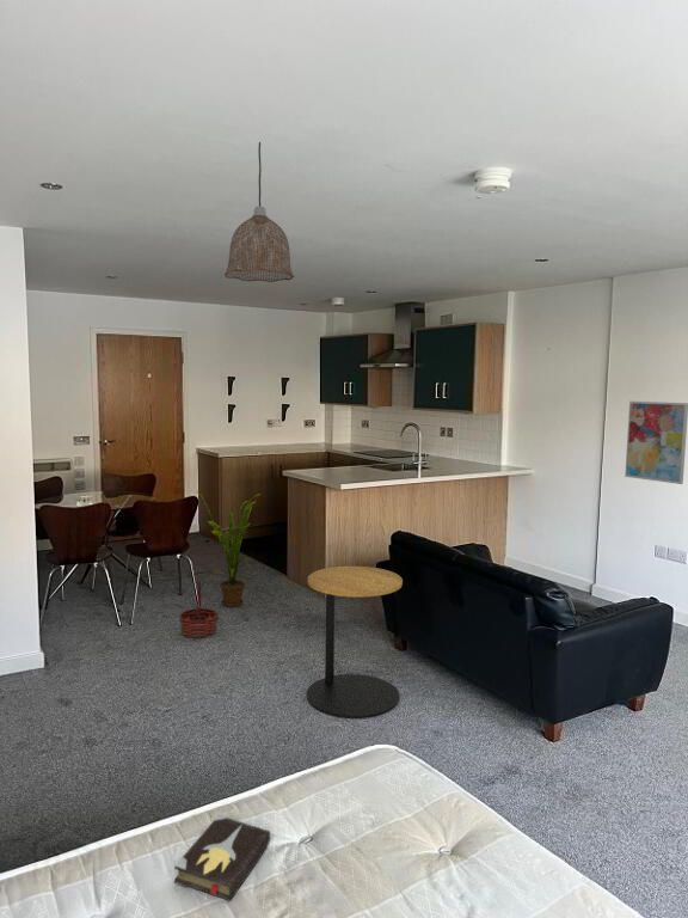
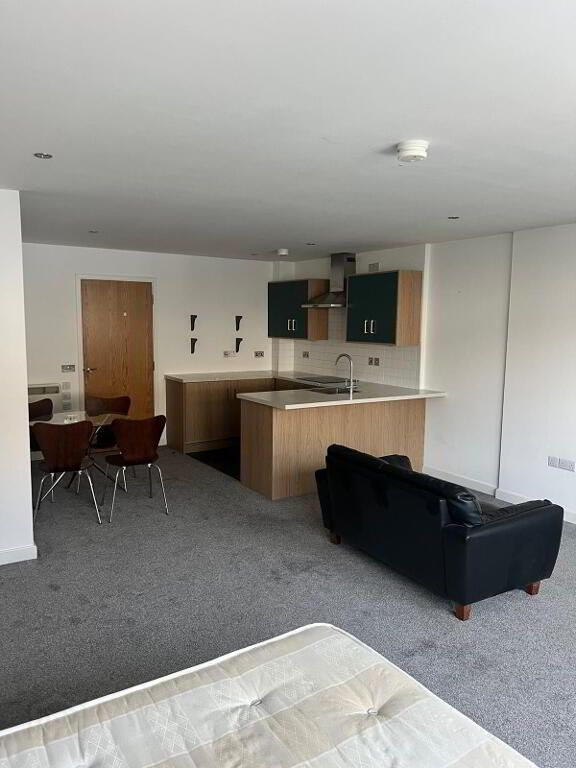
- side table (333, 637)
- pendant lamp (259, 210)
- basket (198, 607)
- house plant (238, 547)
- wall art (655, 441)
- hardback book (223, 853)
